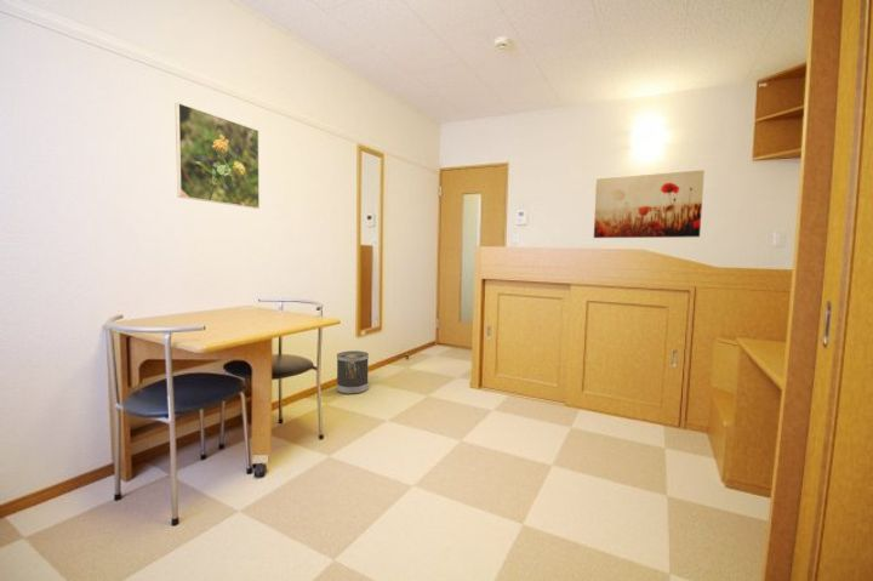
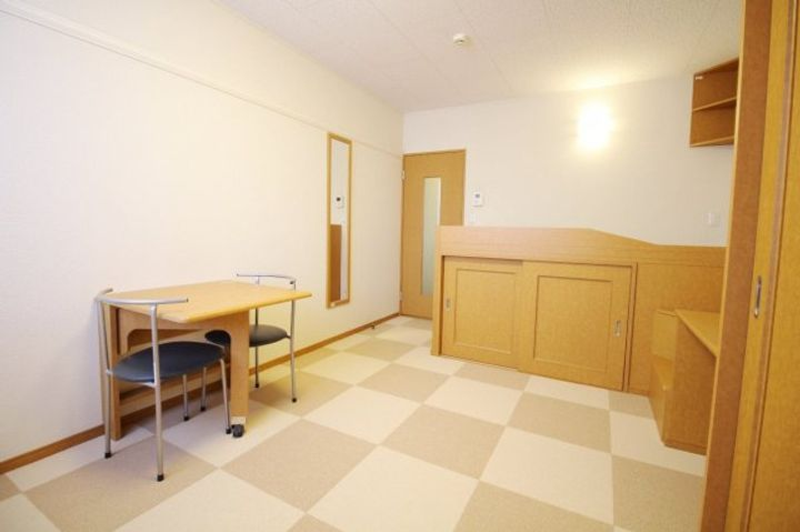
- wastebasket (352, 371)
- wall art (645, 206)
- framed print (221, 160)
